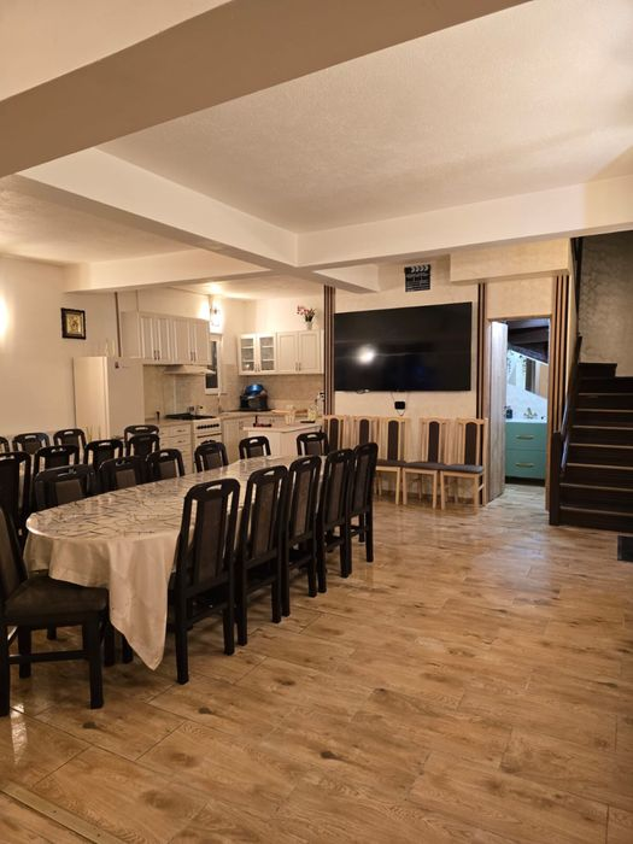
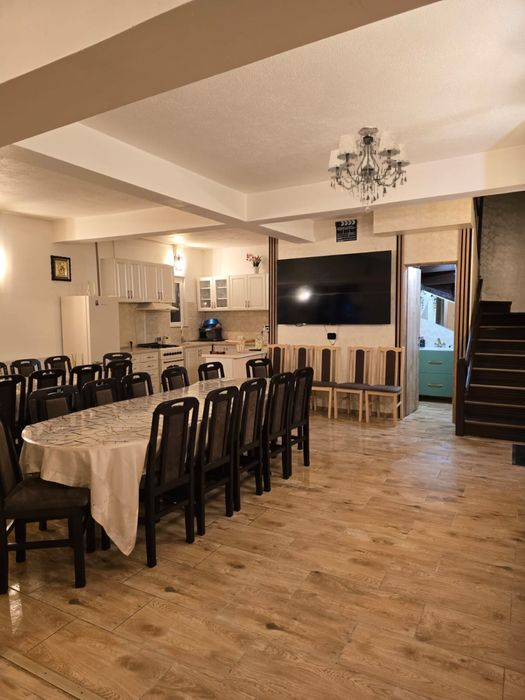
+ chandelier (368, 172)
